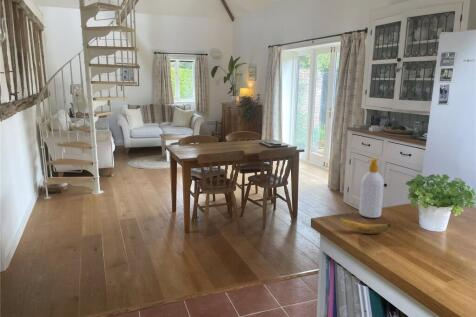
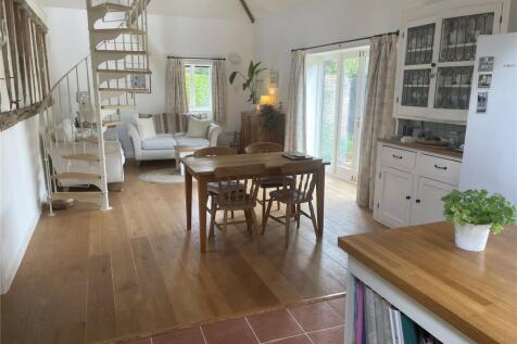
- soap bottle (371, 187)
- banana (364, 224)
